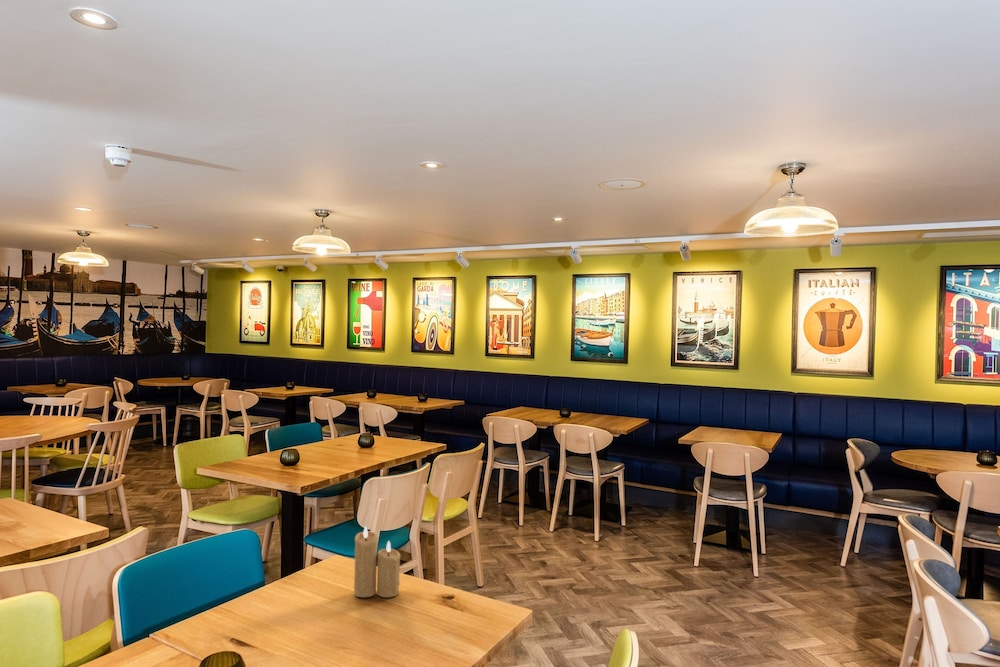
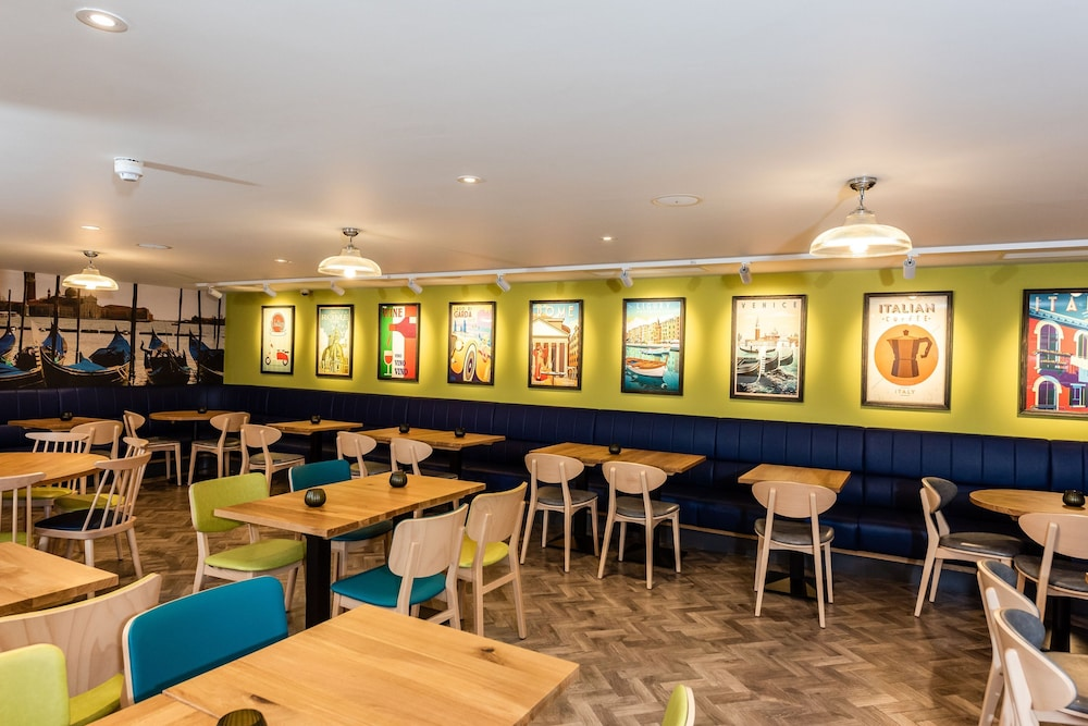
- candle (376, 560)
